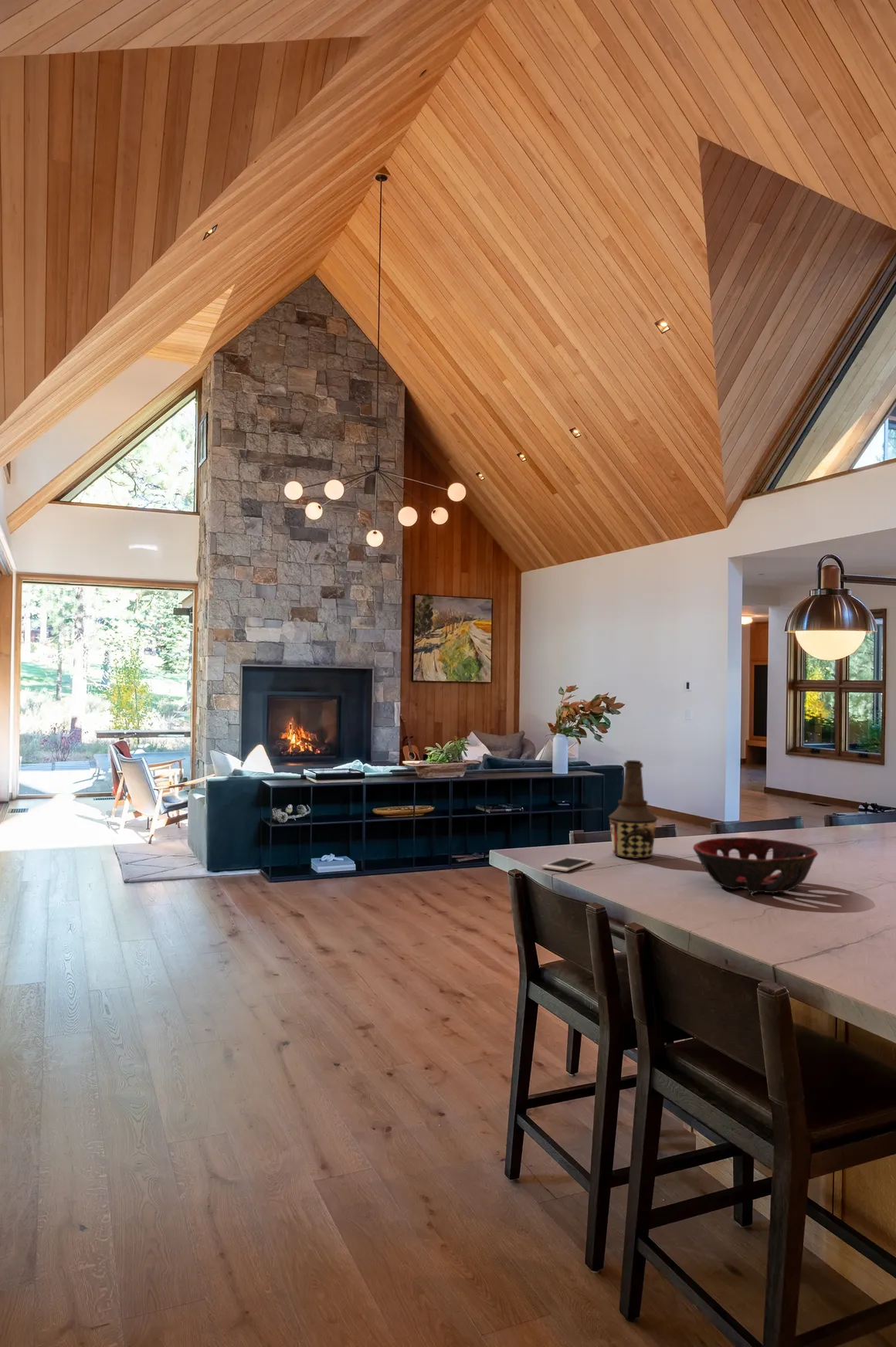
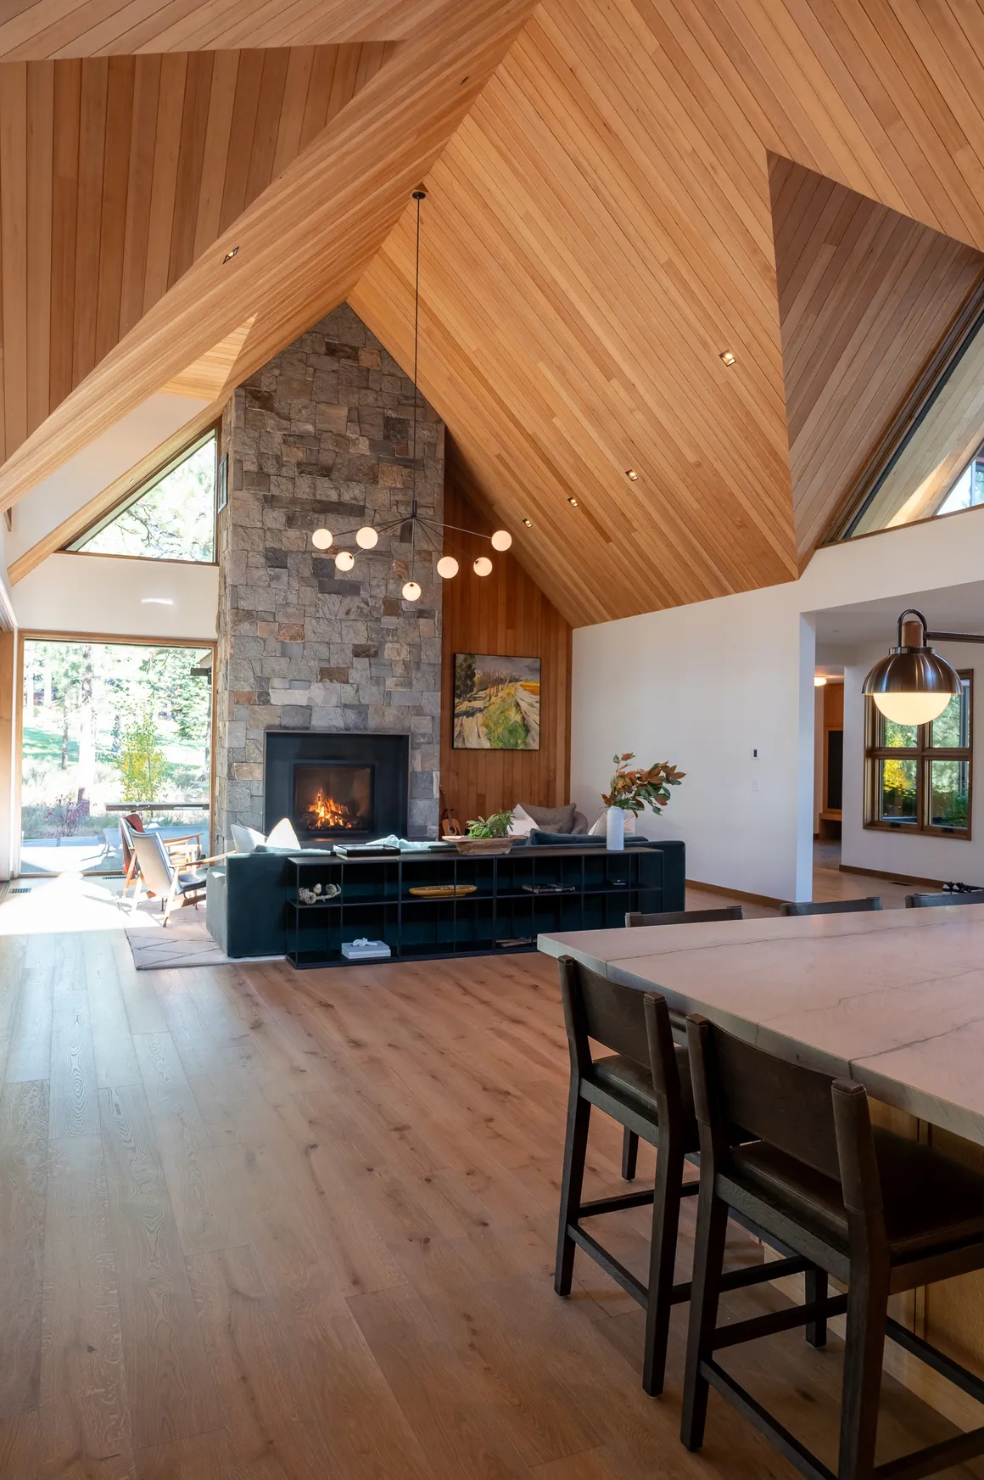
- bottle (633, 807)
- cell phone (567, 864)
- decorative bowl (753, 866)
